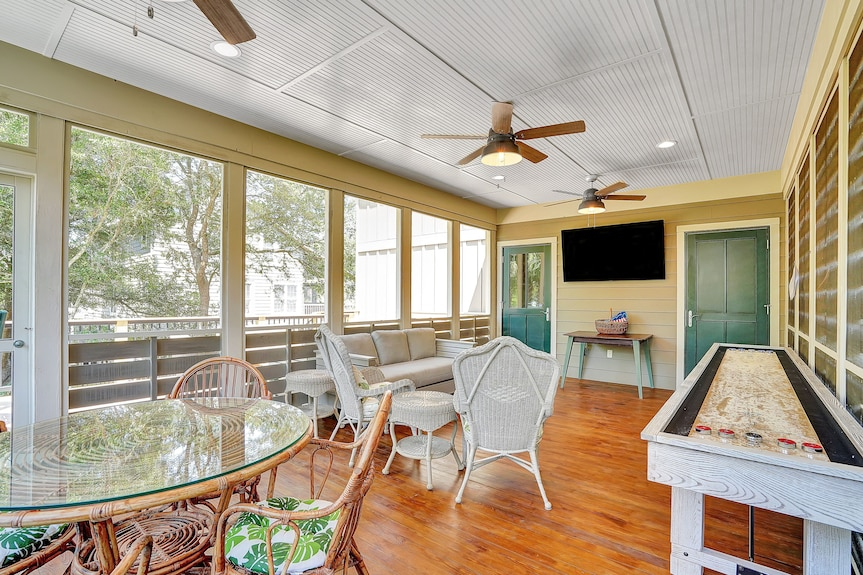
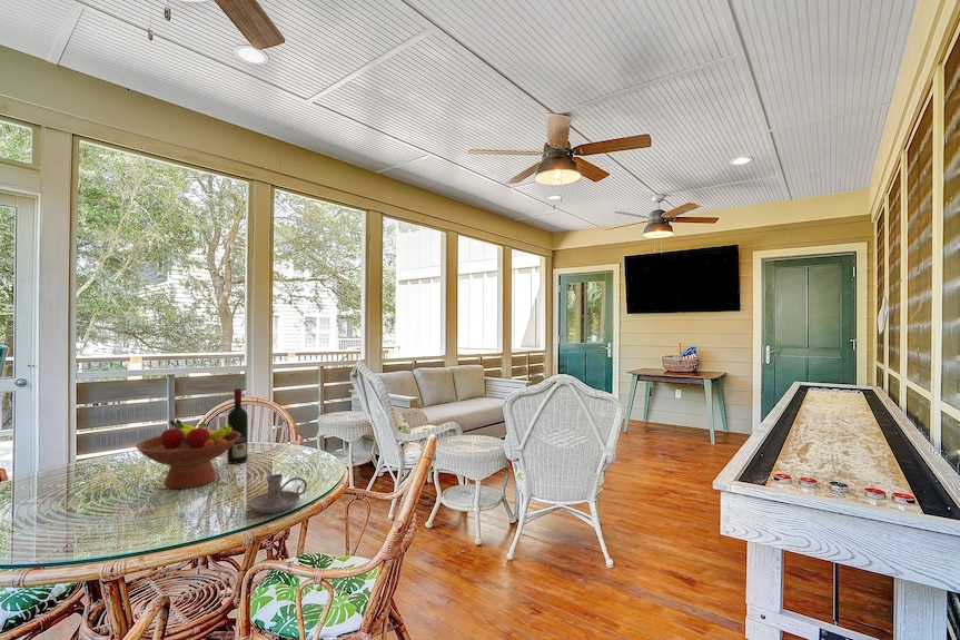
+ fruit bowl (190, 452)
+ candle holder (279, 490)
+ alcohol (237, 424)
